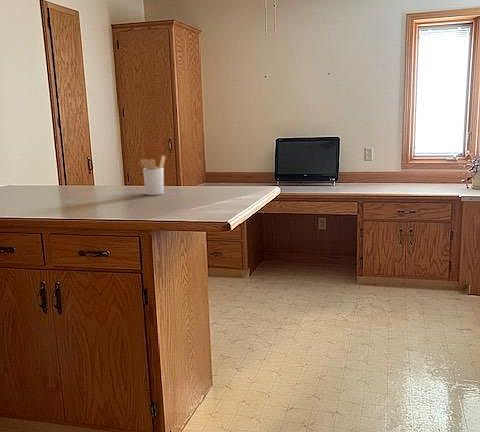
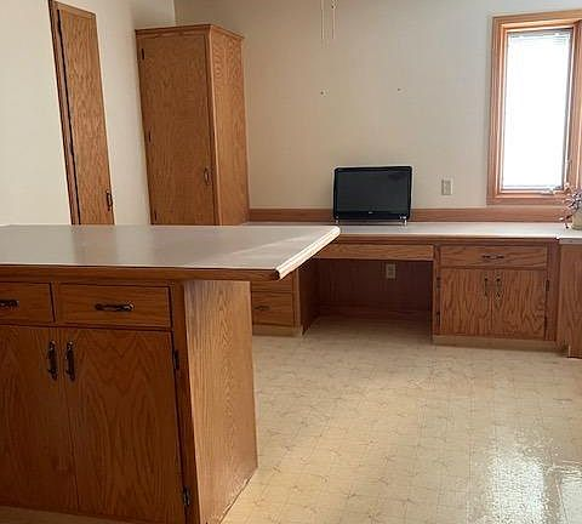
- utensil holder (152, 175)
